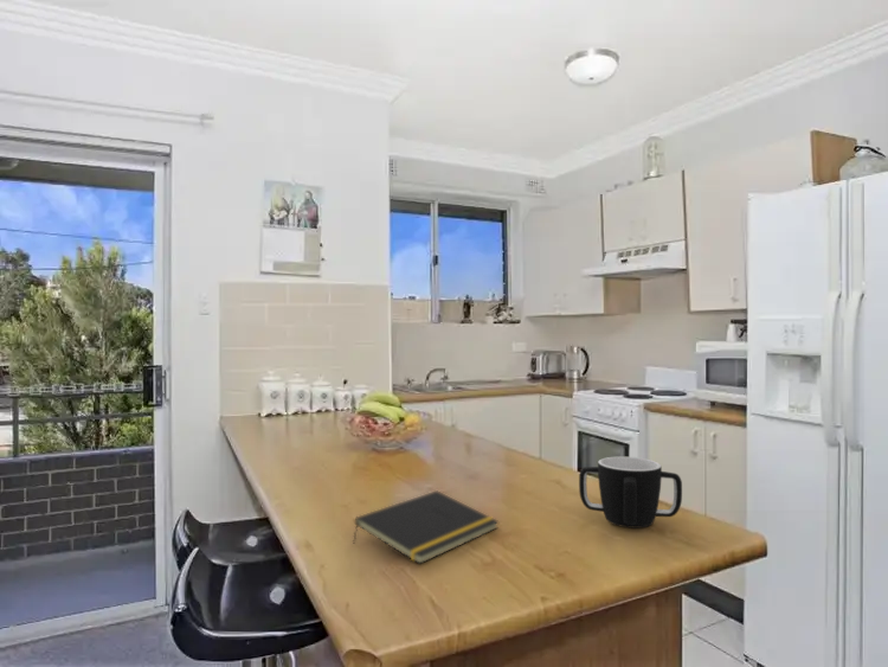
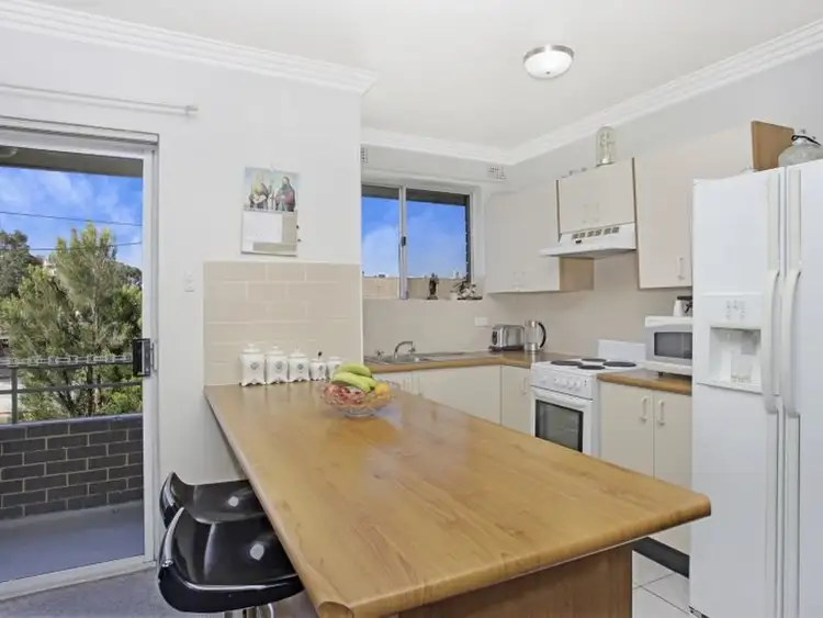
- mug (629, 492)
- notepad (429, 522)
